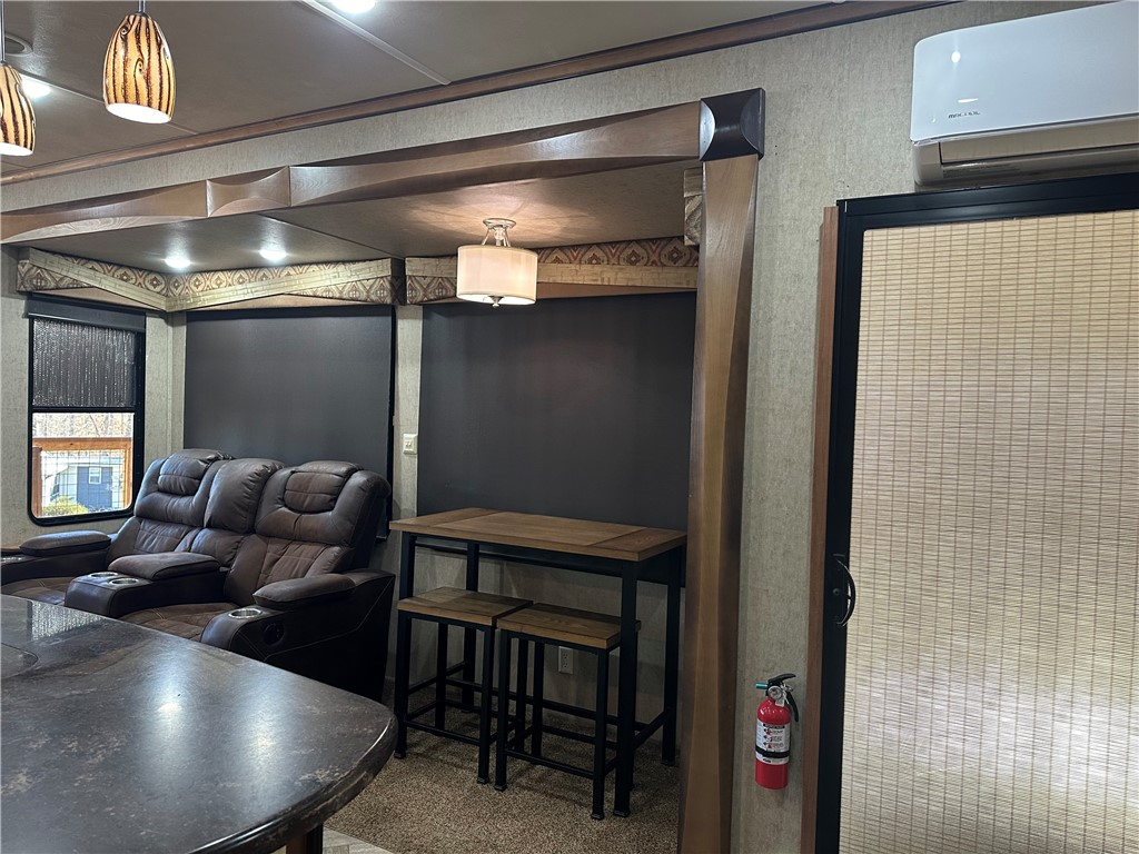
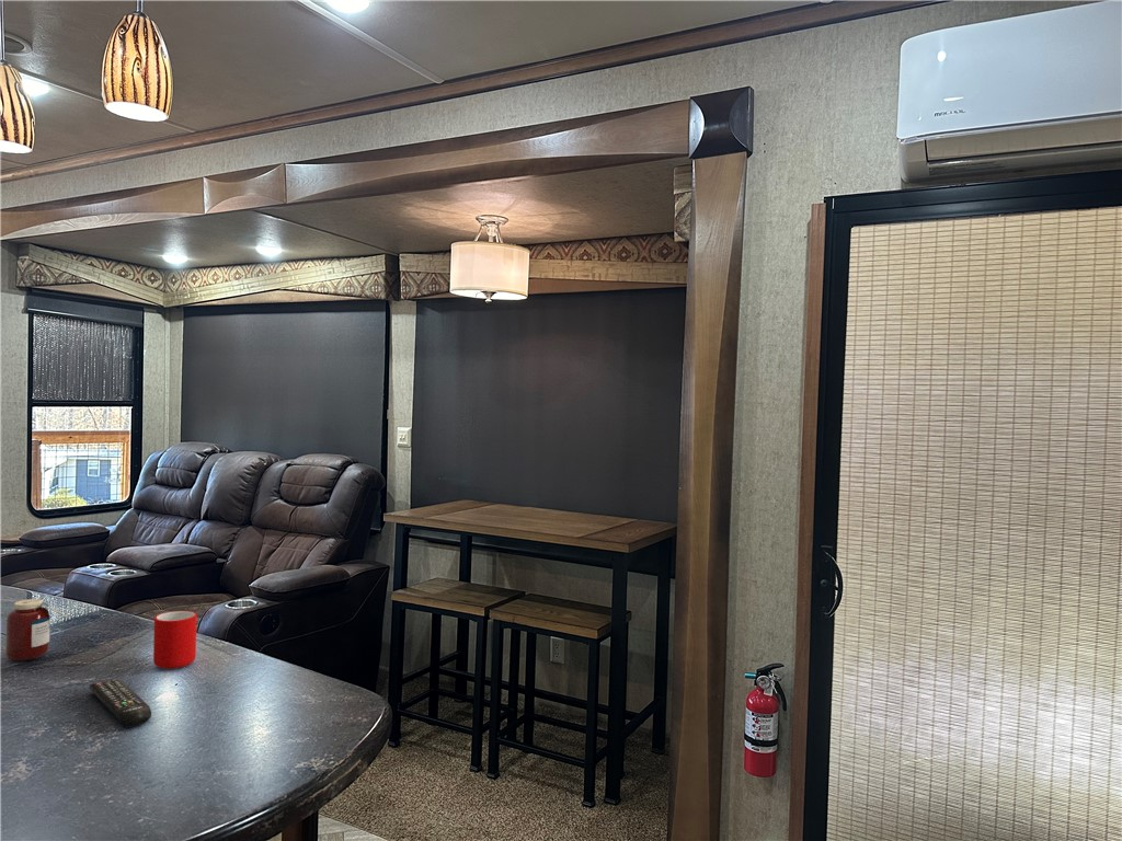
+ remote control (118, 700)
+ cup (170, 637)
+ jar (37, 626)
